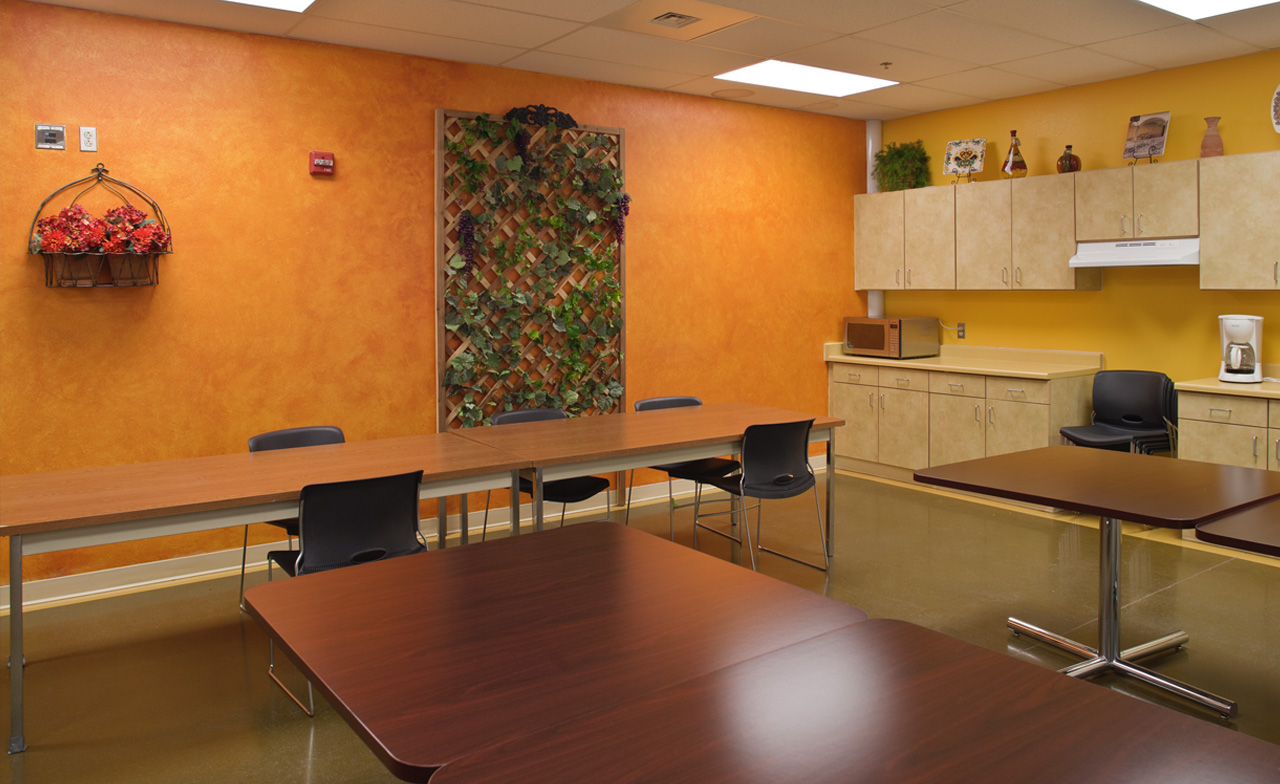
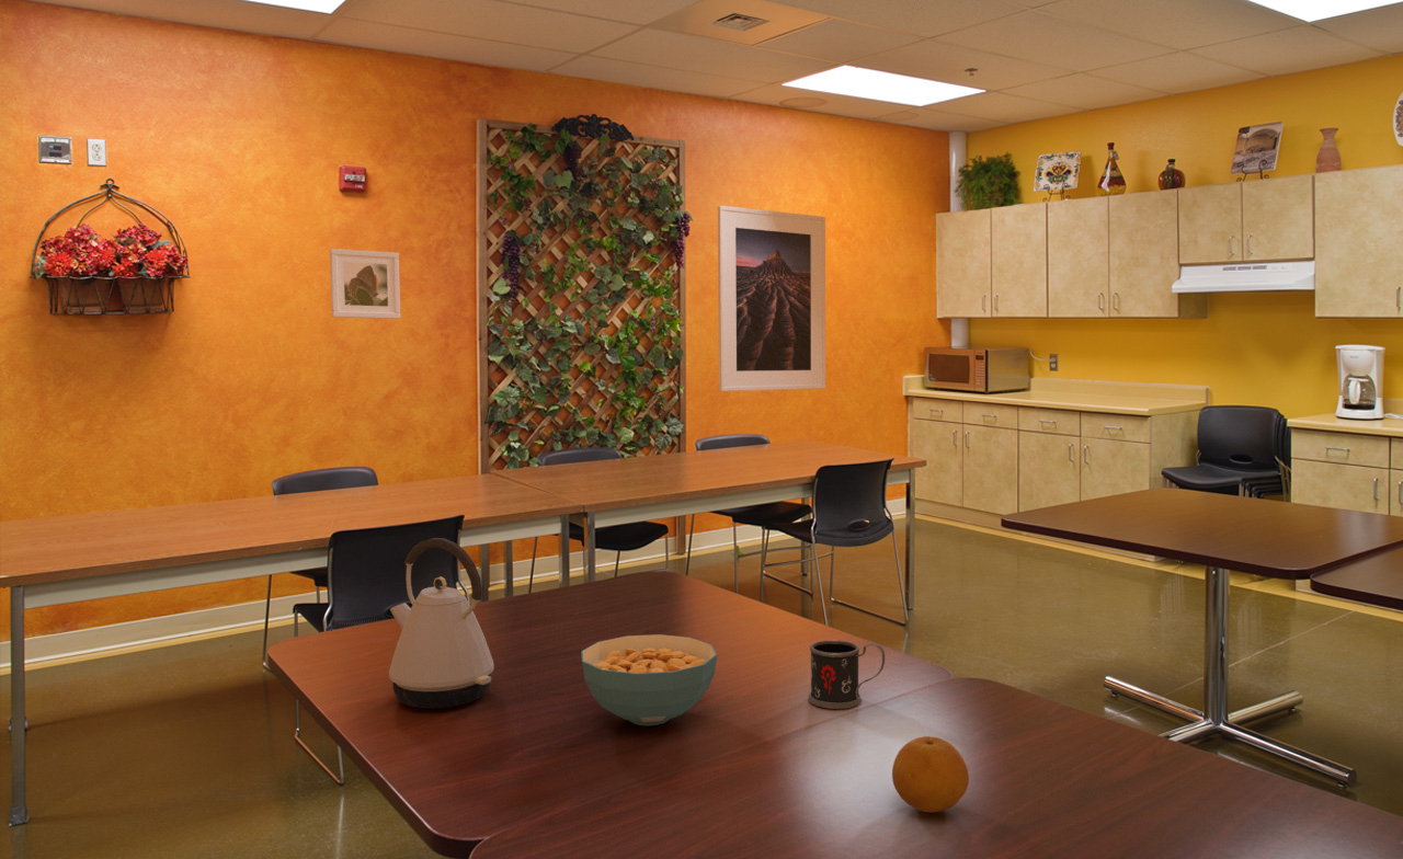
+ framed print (774, 300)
+ mug (846, 671)
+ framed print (365, 284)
+ cereal bowl (649, 685)
+ kettle (437, 617)
+ fruit (929, 775)
